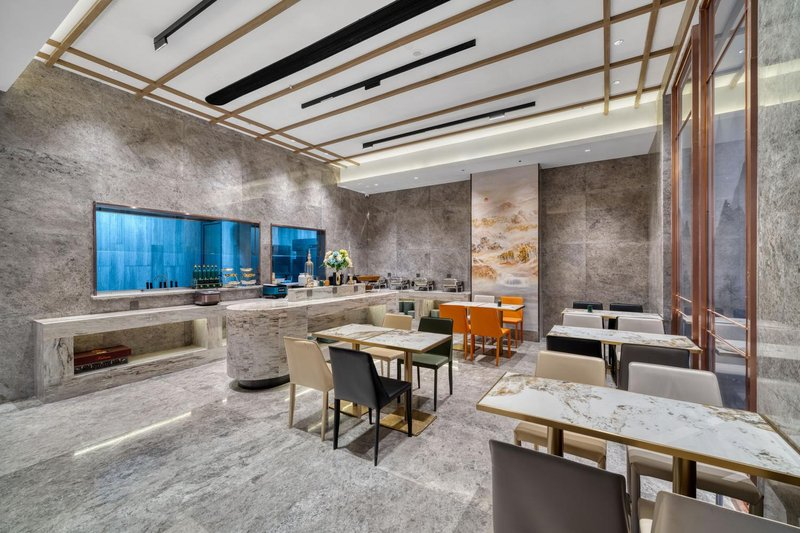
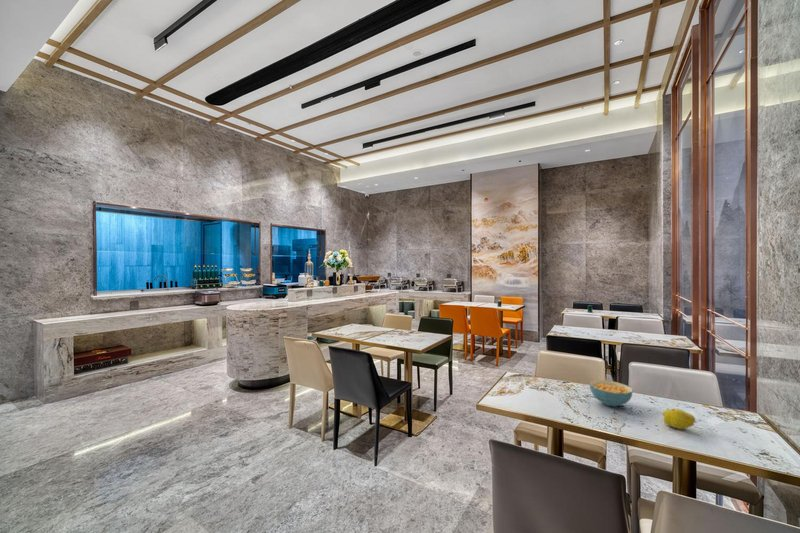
+ cereal bowl (610, 395)
+ fruit (679, 418)
